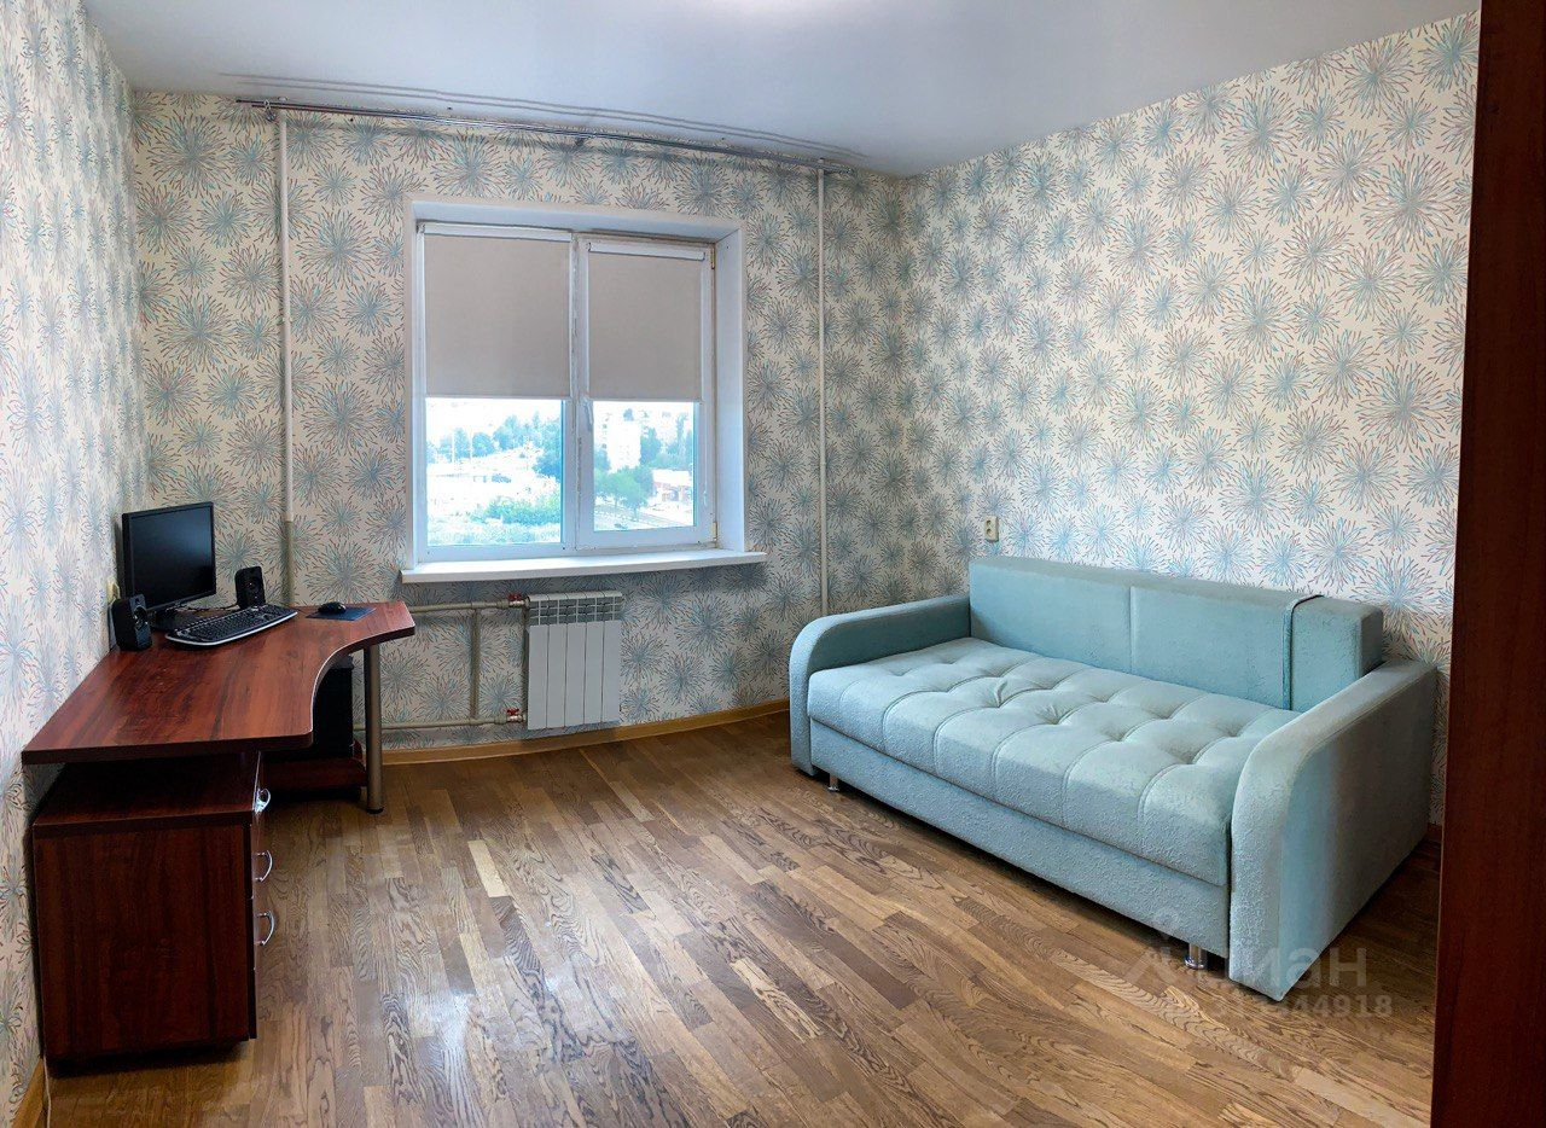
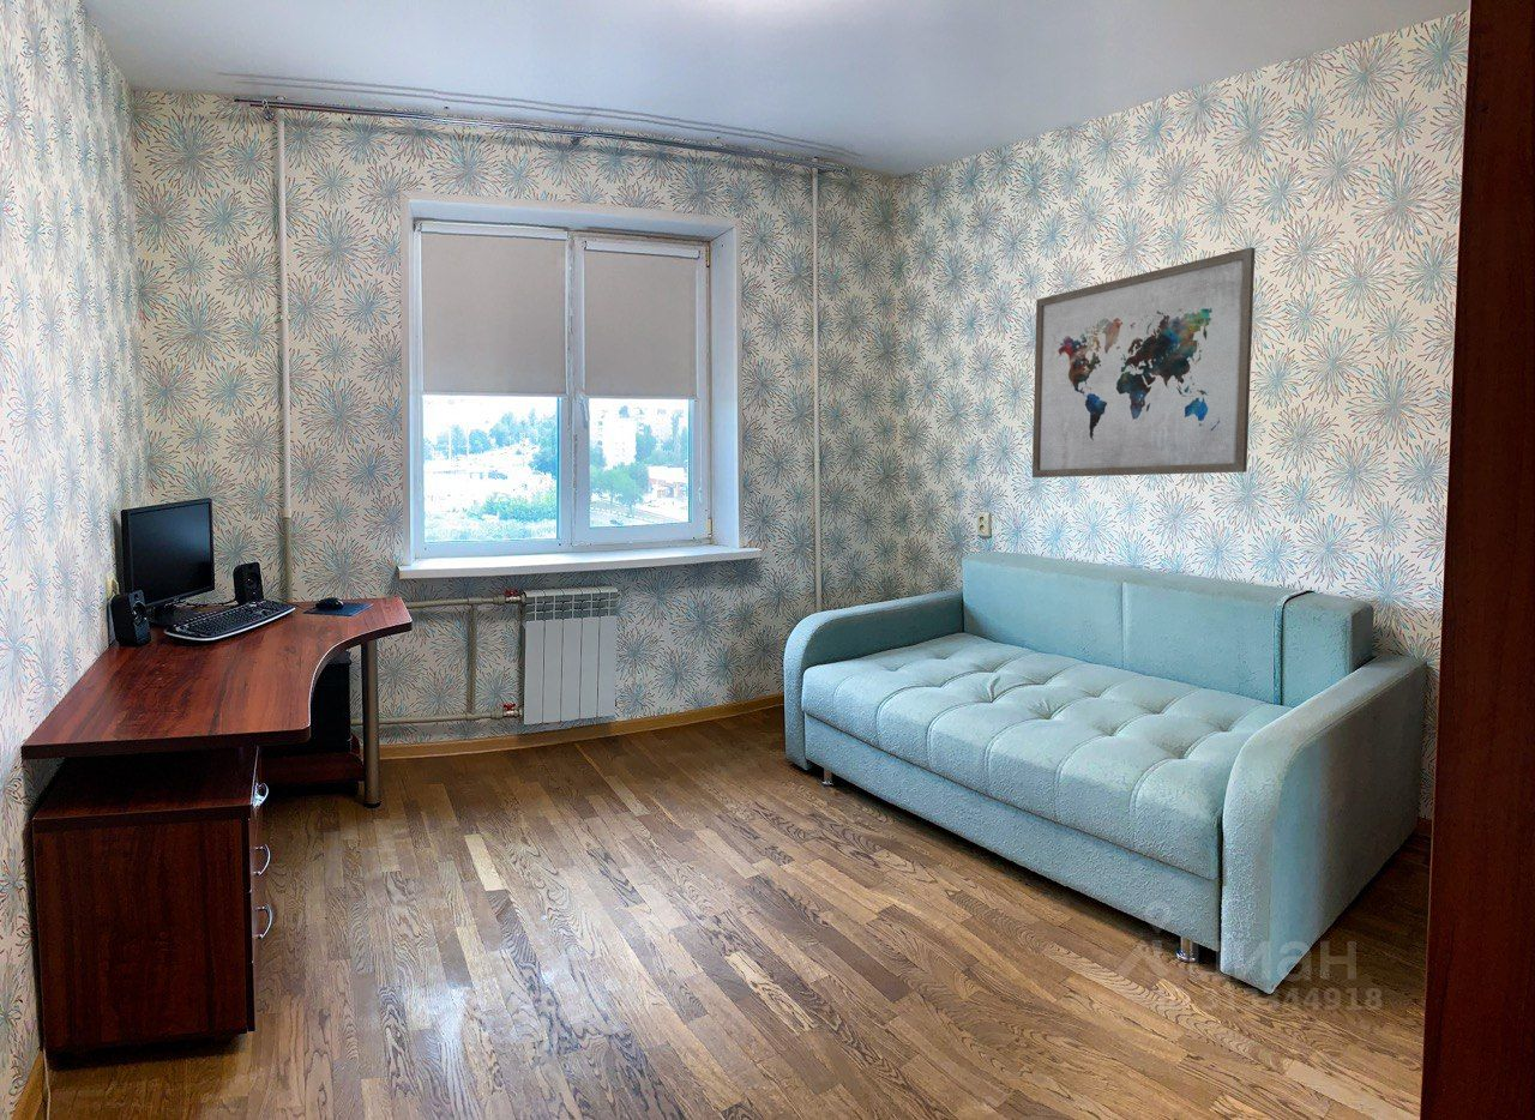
+ wall art (1130, 375)
